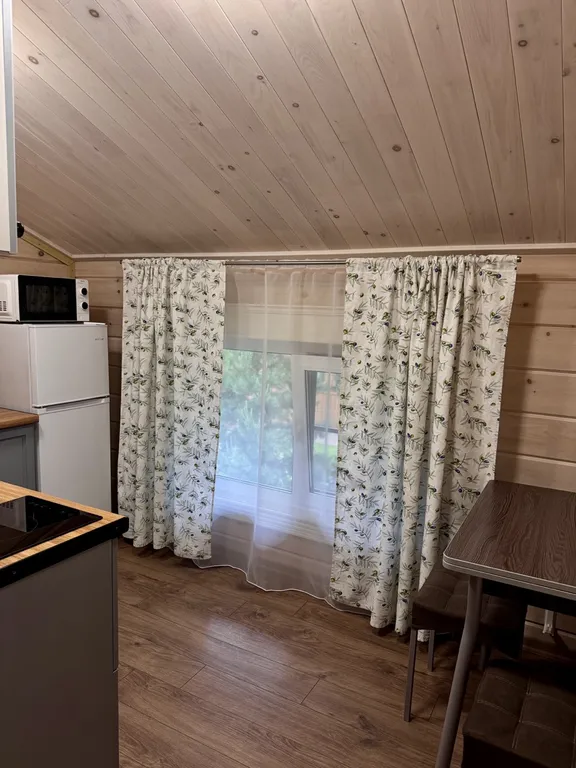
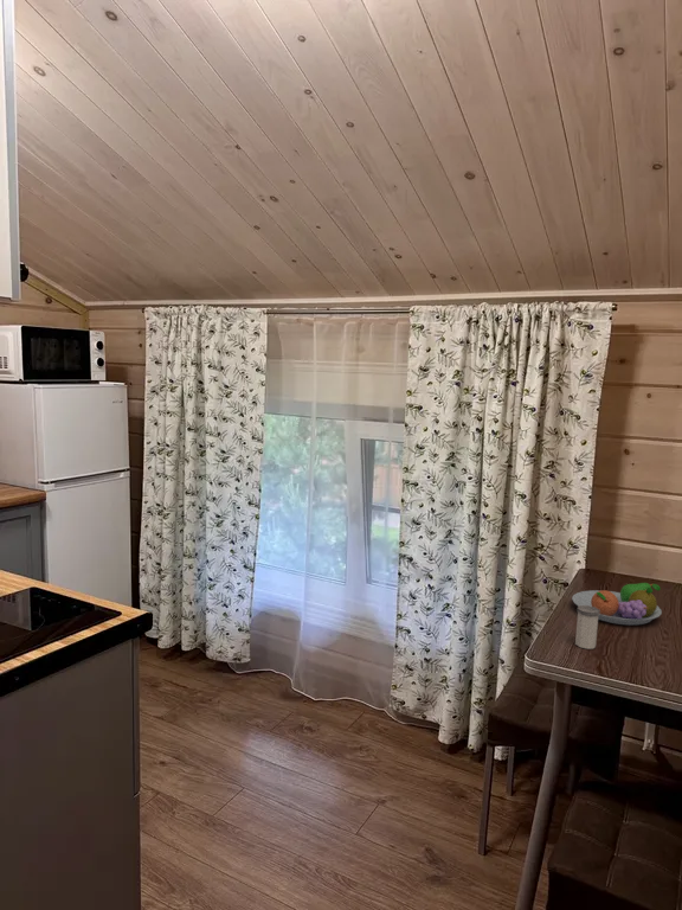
+ fruit bowl (619, 596)
+ salt shaker (586, 627)
